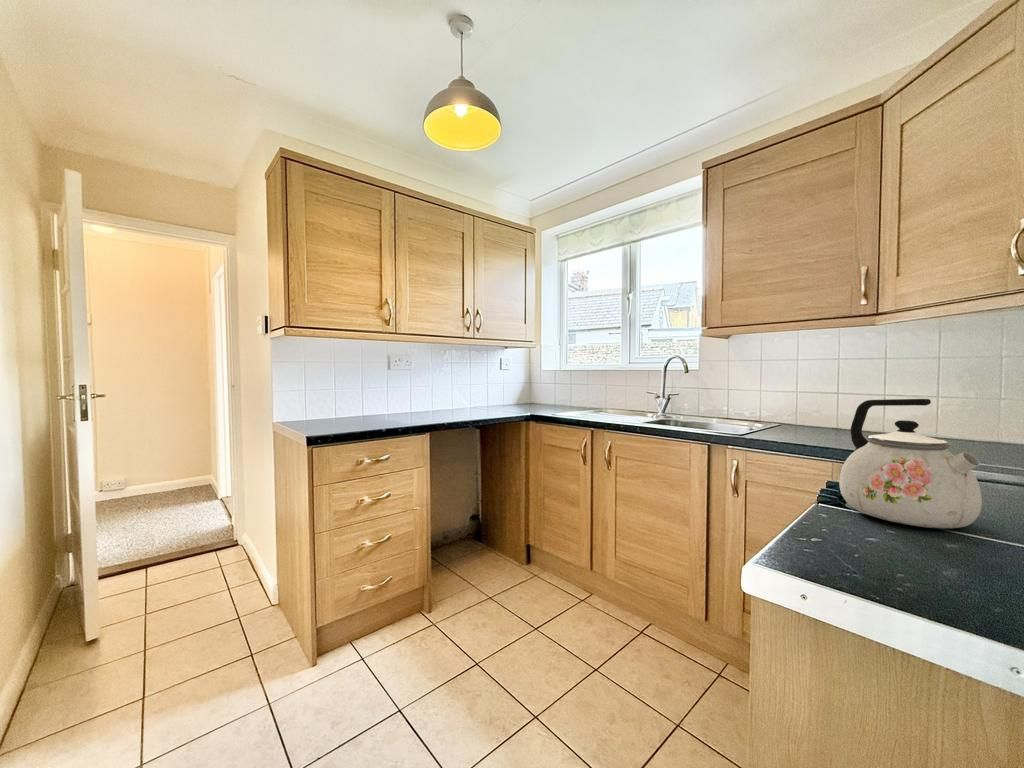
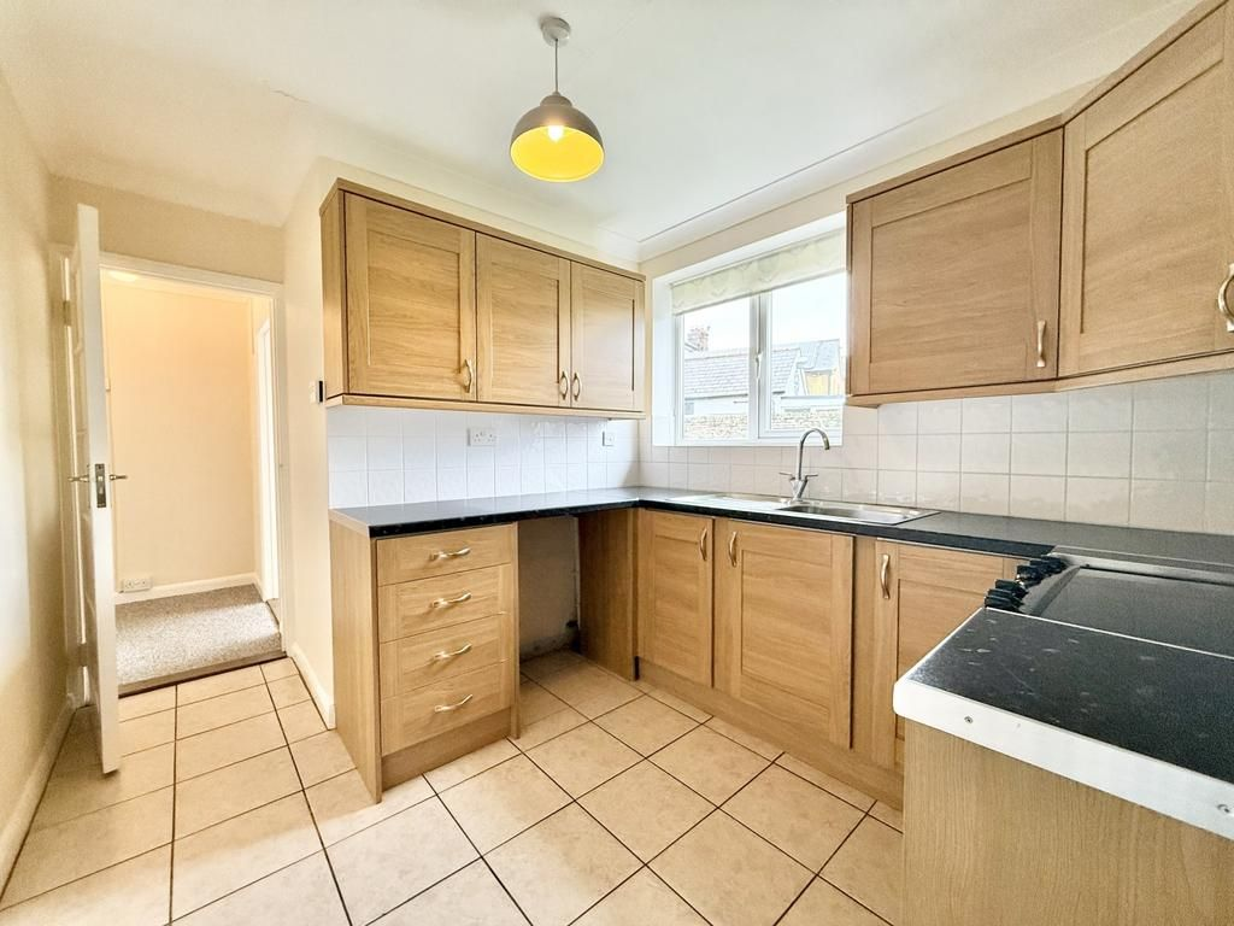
- kettle (907, 457)
